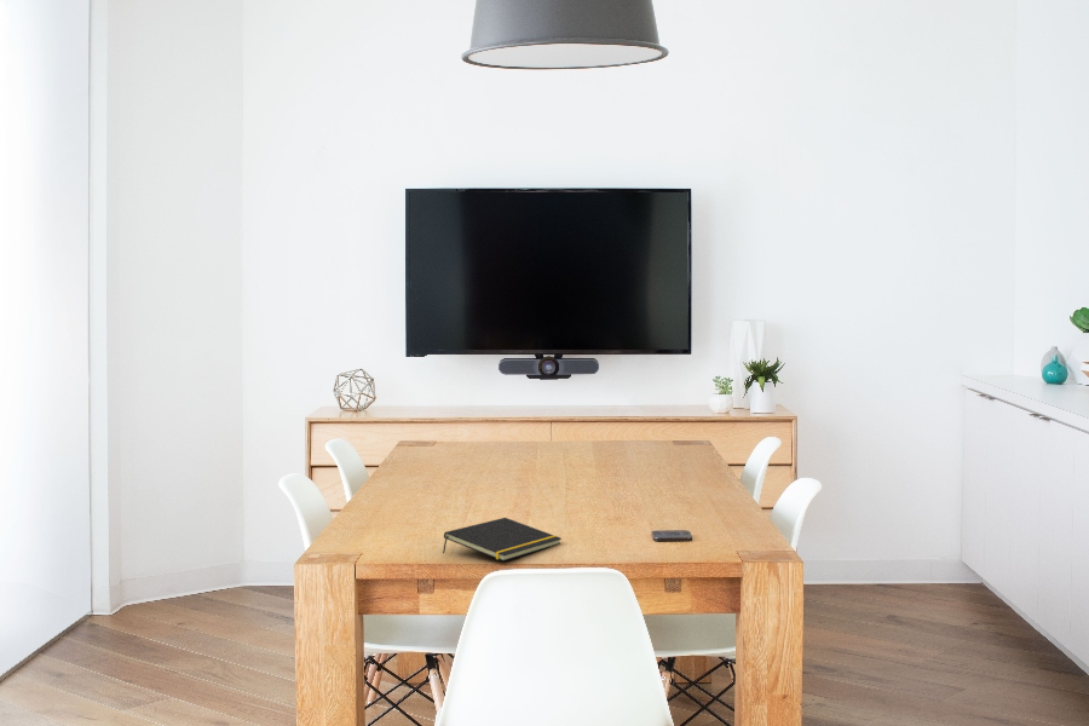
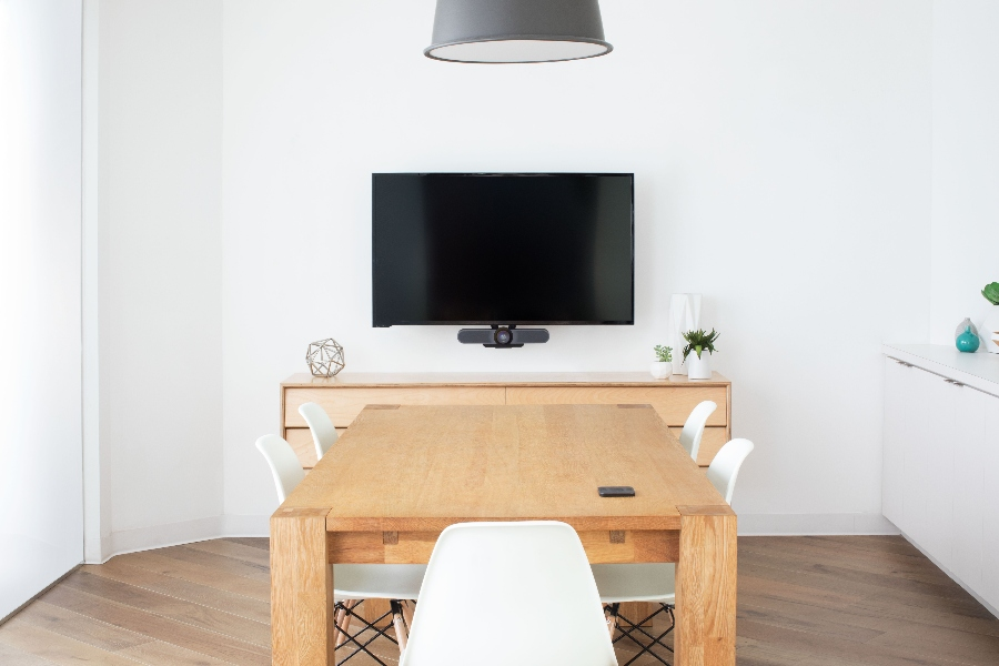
- notepad (503, 537)
